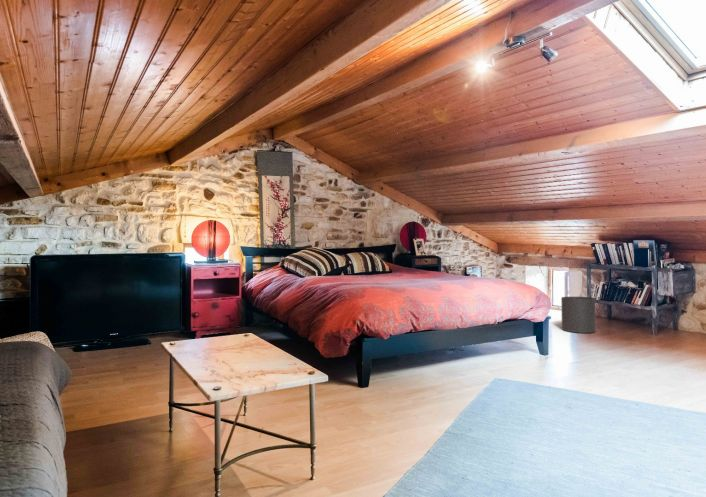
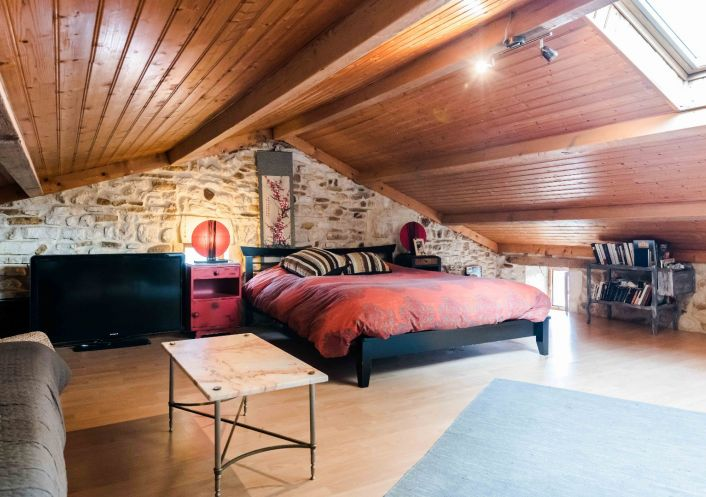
- waste bin (578, 314)
